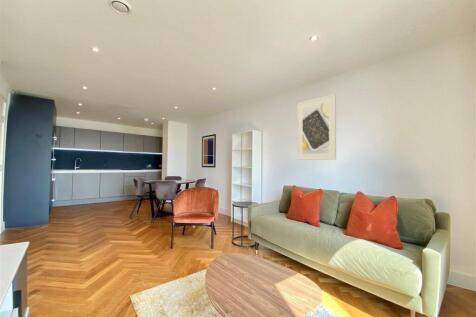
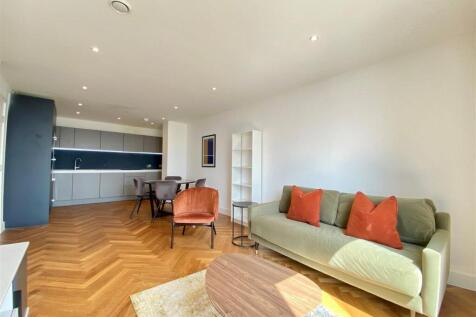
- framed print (315, 129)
